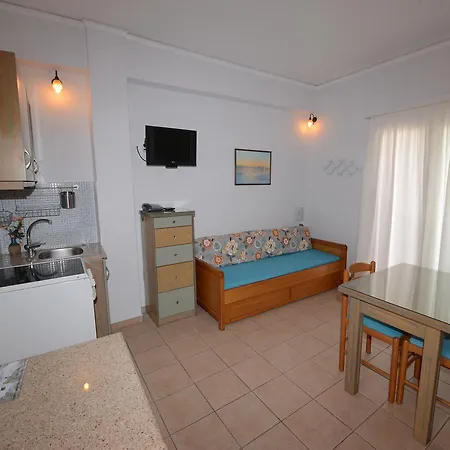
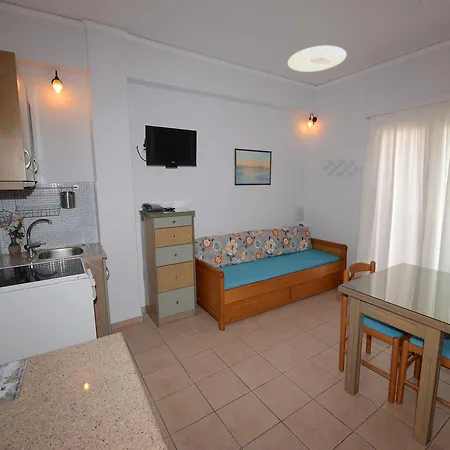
+ ceiling light (316, 57)
